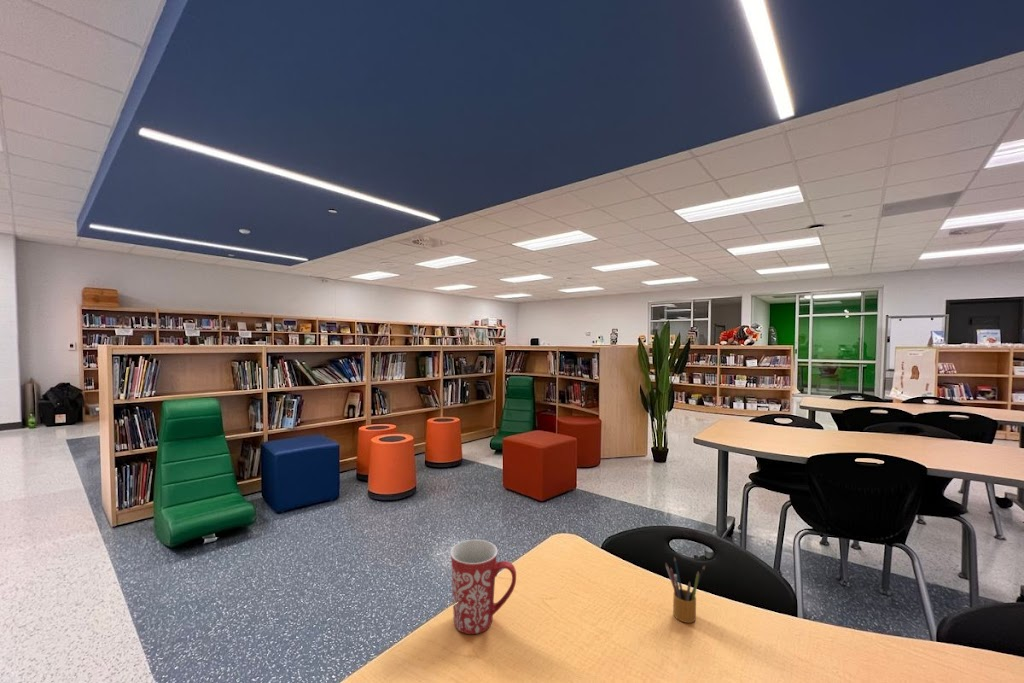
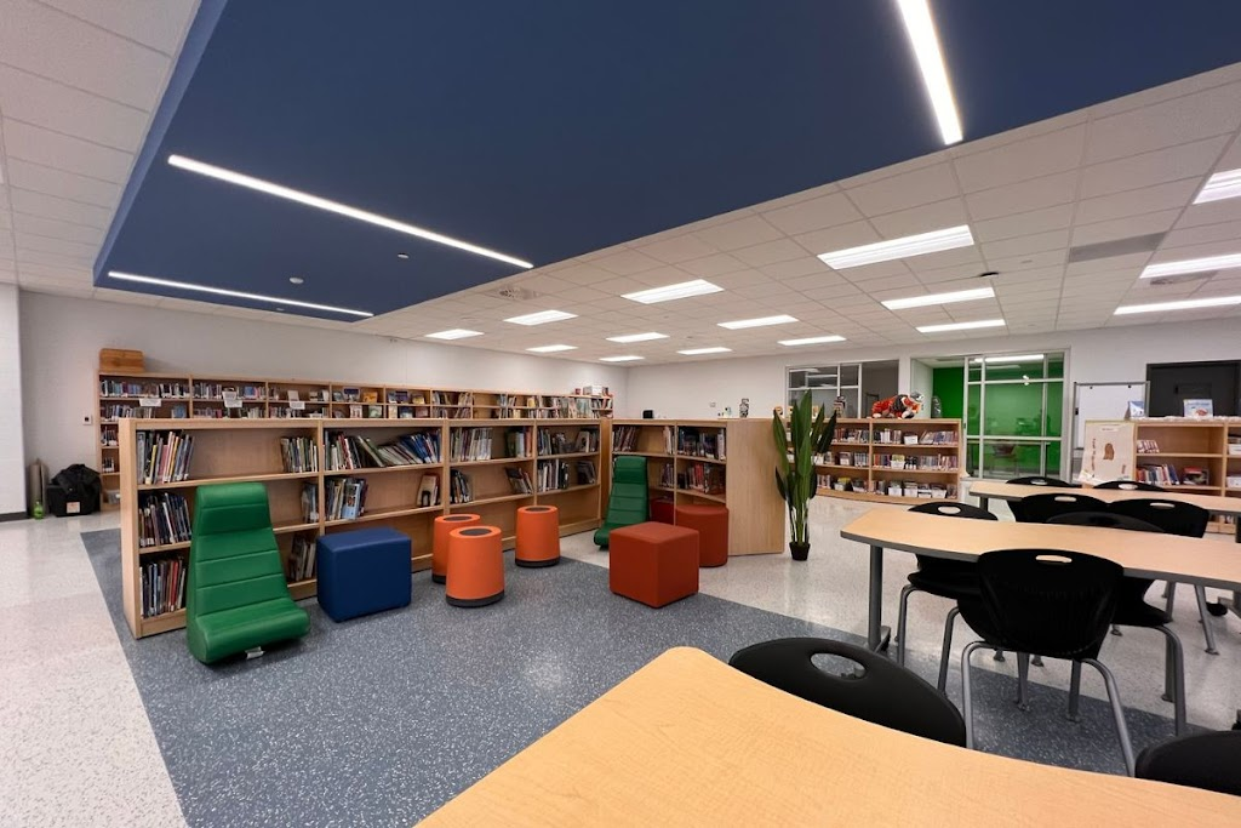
- mug (482, 587)
- pencil box (685, 590)
